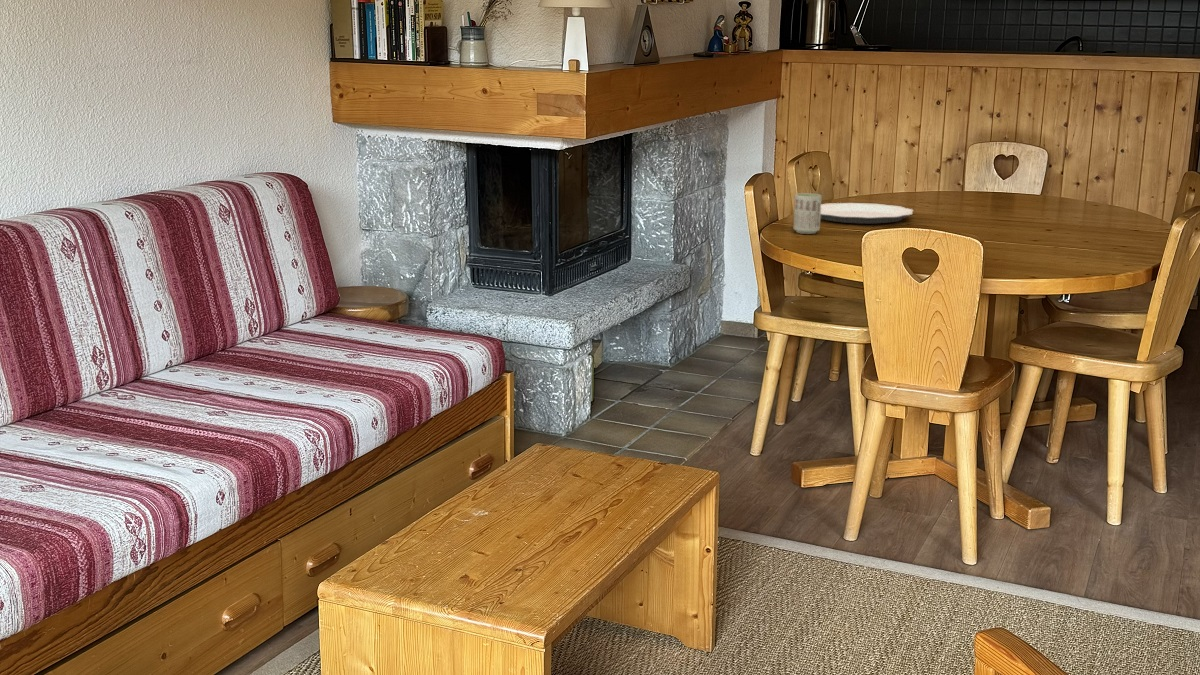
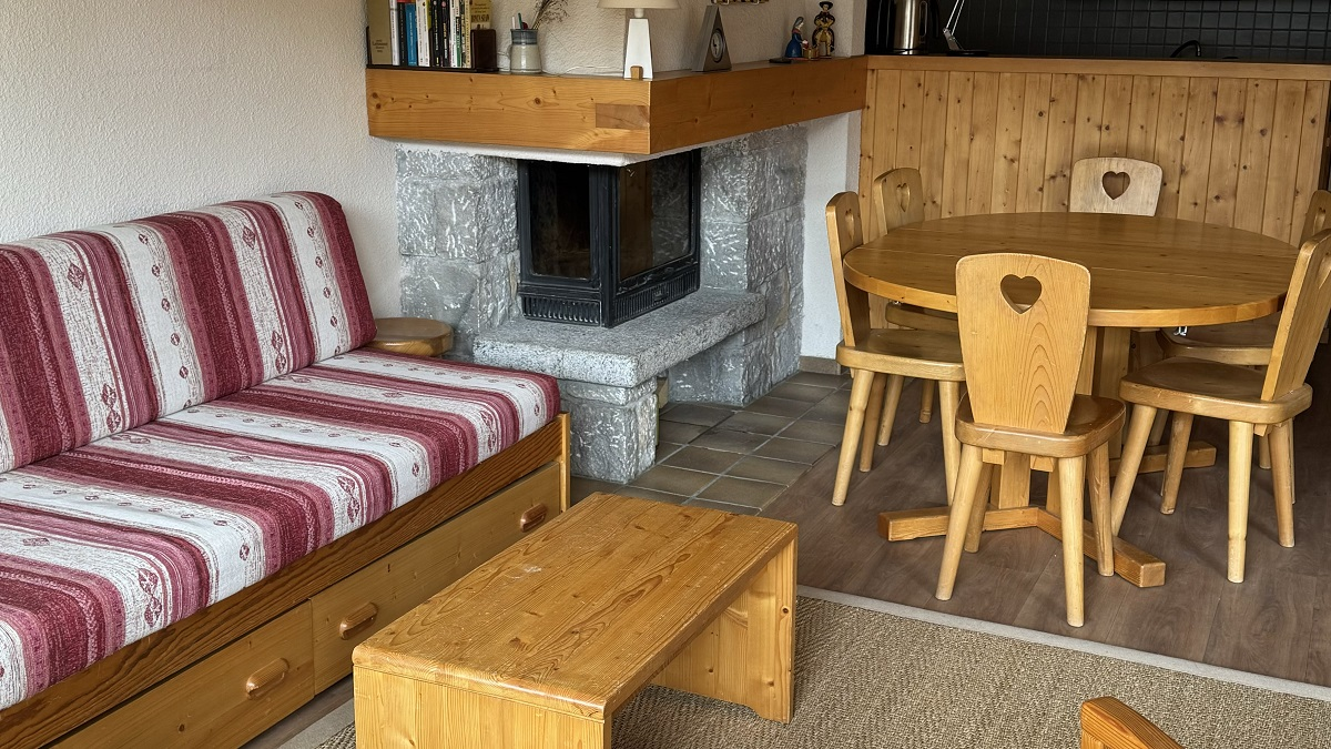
- cup (807, 213)
- plate (859, 213)
